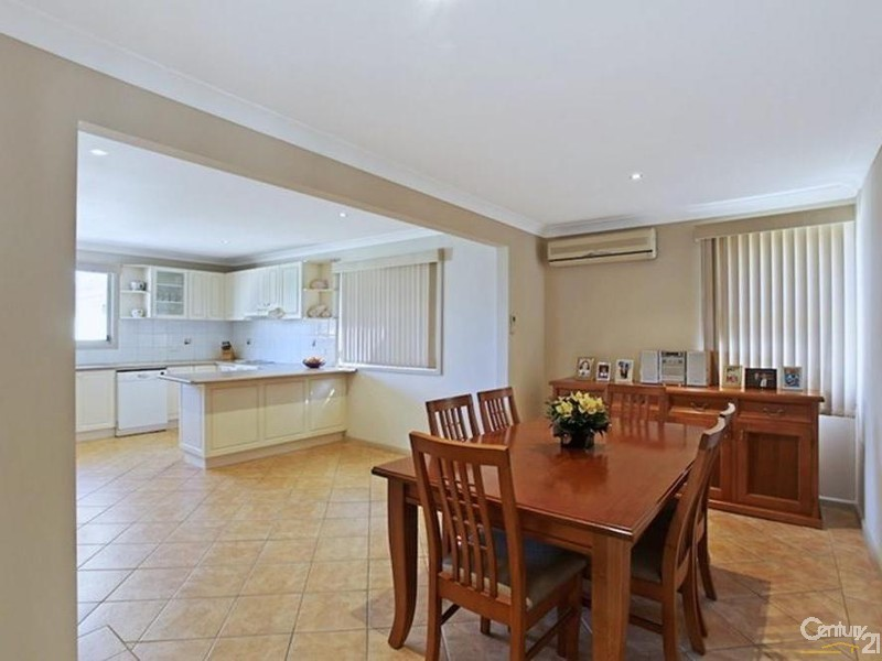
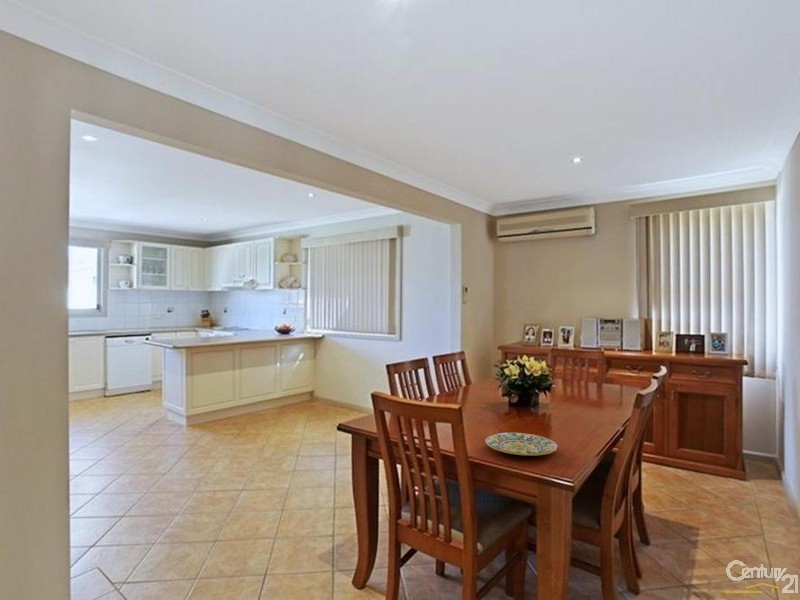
+ plate (520, 446)
